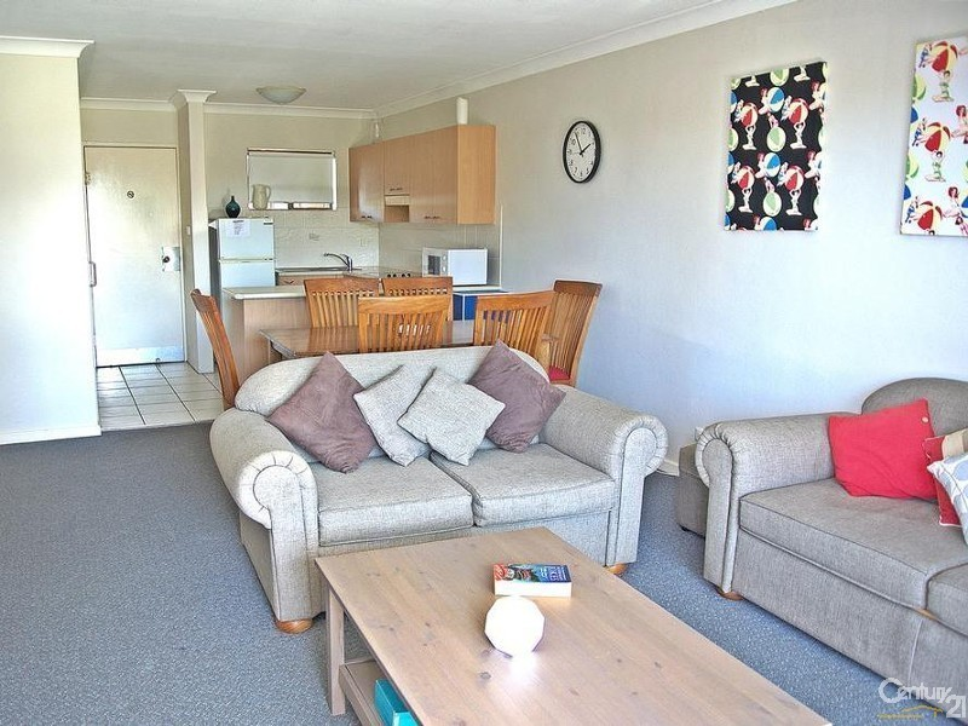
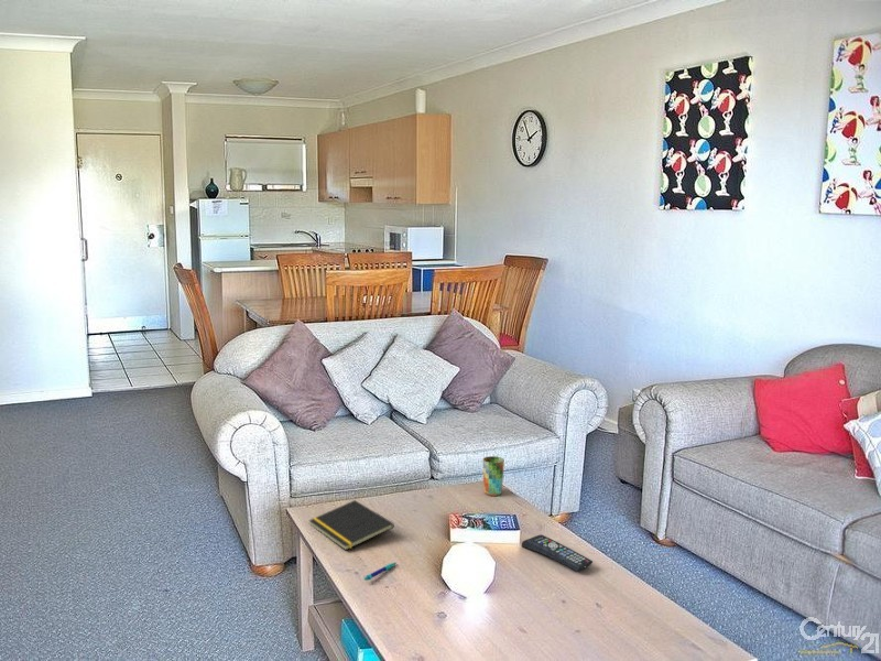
+ notepad (350, 523)
+ pen (381, 570)
+ remote control (555, 551)
+ cup (492, 476)
